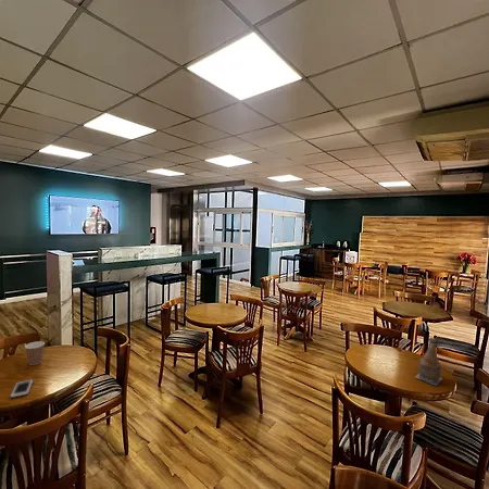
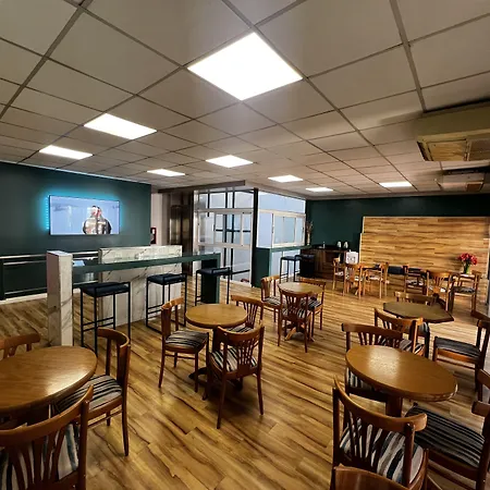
- bottle (430, 358)
- cell phone (22, 388)
- coffee cup (35, 353)
